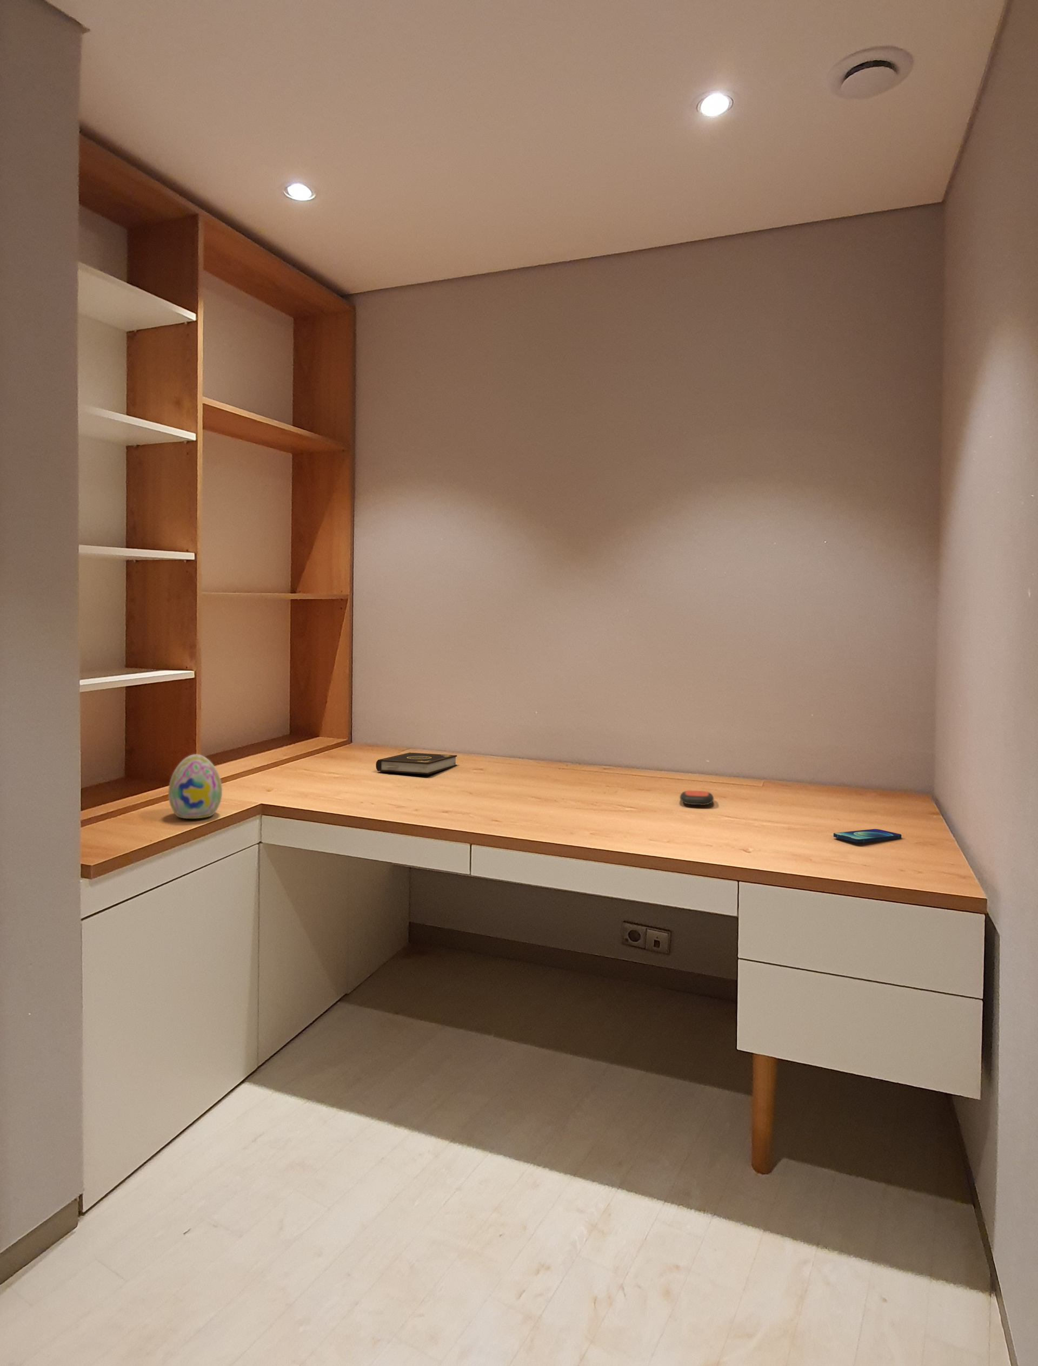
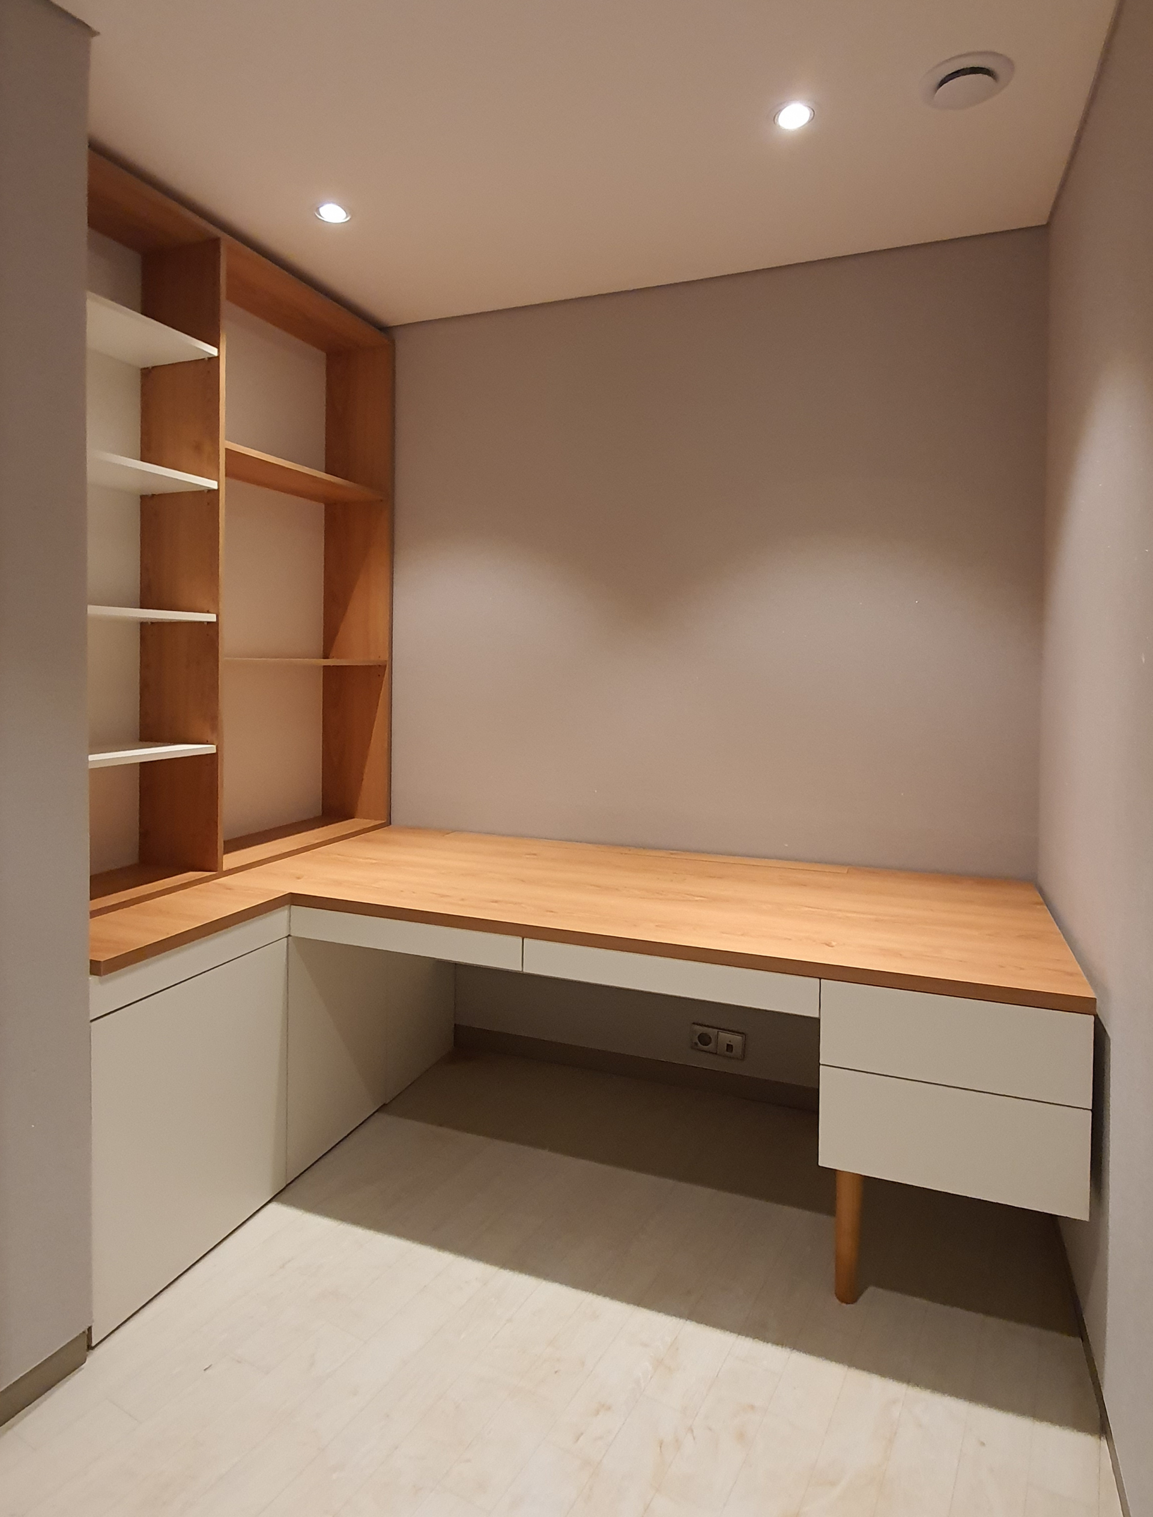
- decorative egg (195, 784)
- smartphone (867, 836)
- book (418, 763)
- remote control (697, 798)
